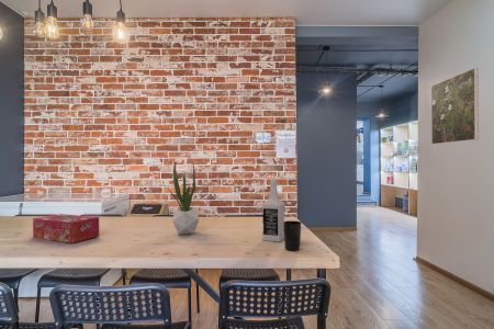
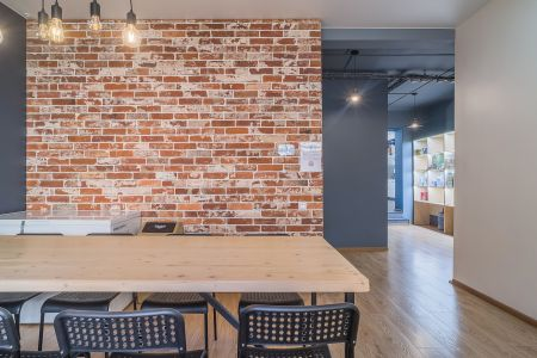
- tissue box (66, 227)
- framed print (452, 110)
- vodka (273, 209)
- cup (292, 235)
- potted plant (183, 196)
